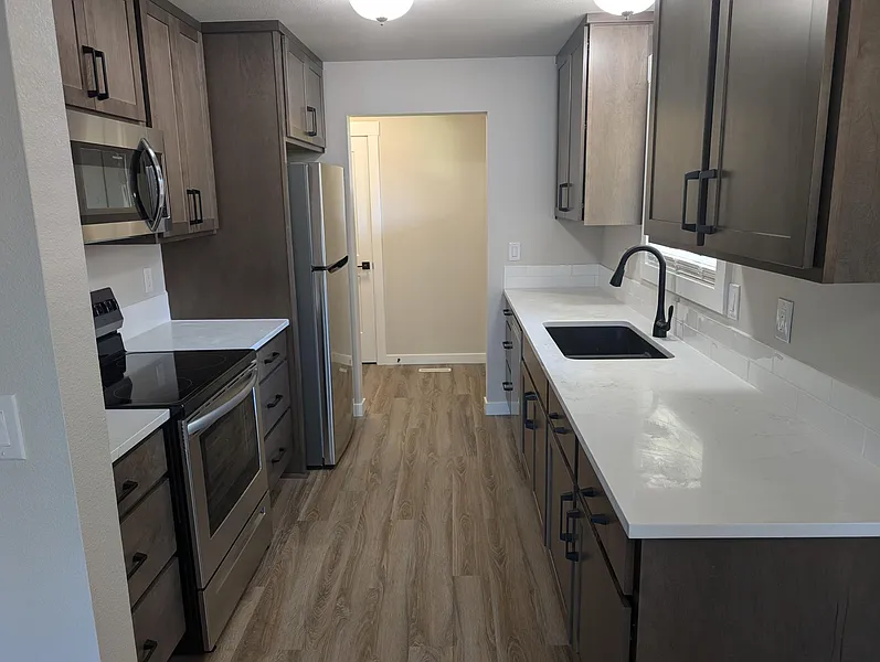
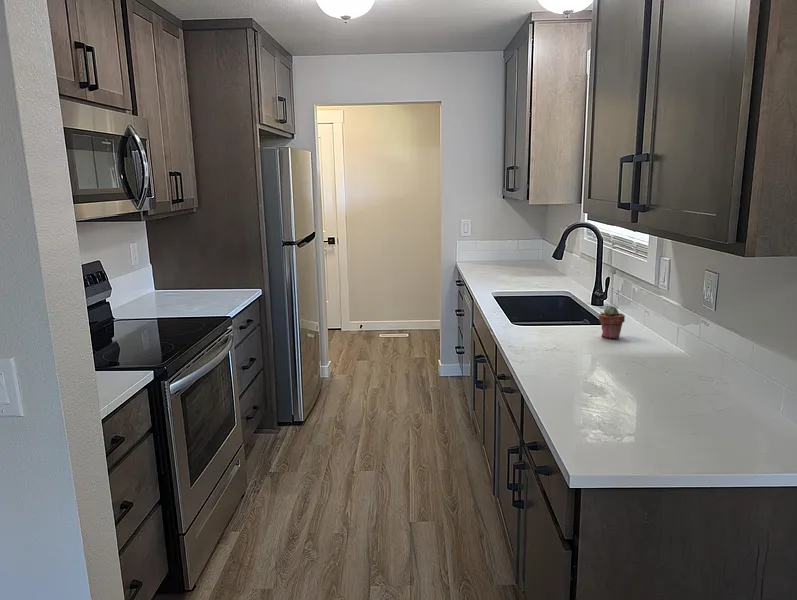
+ potted succulent (611, 321)
